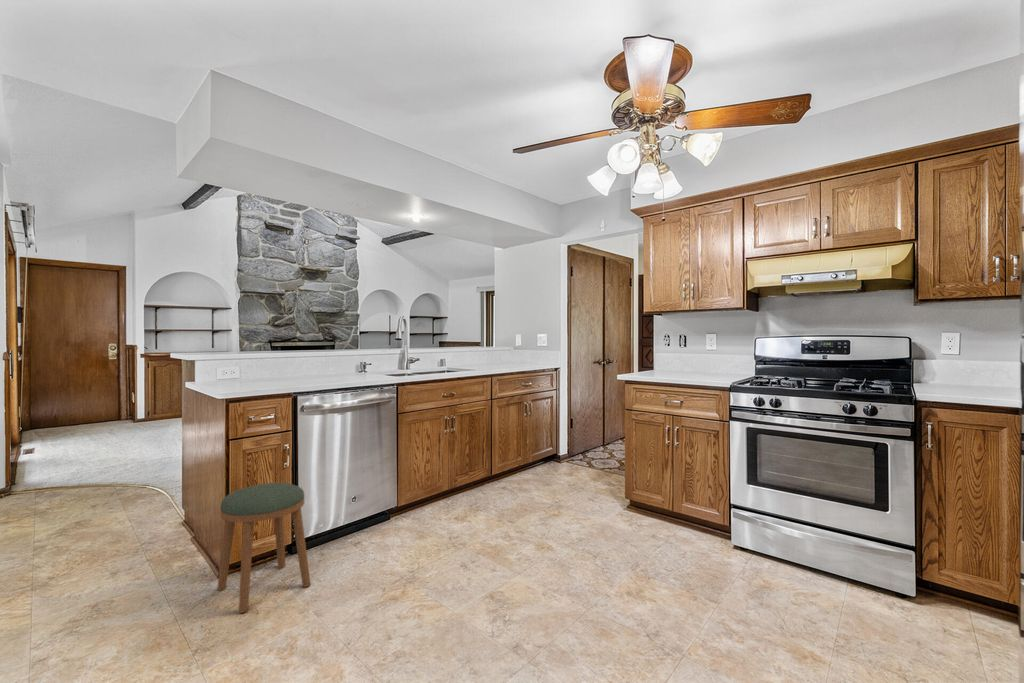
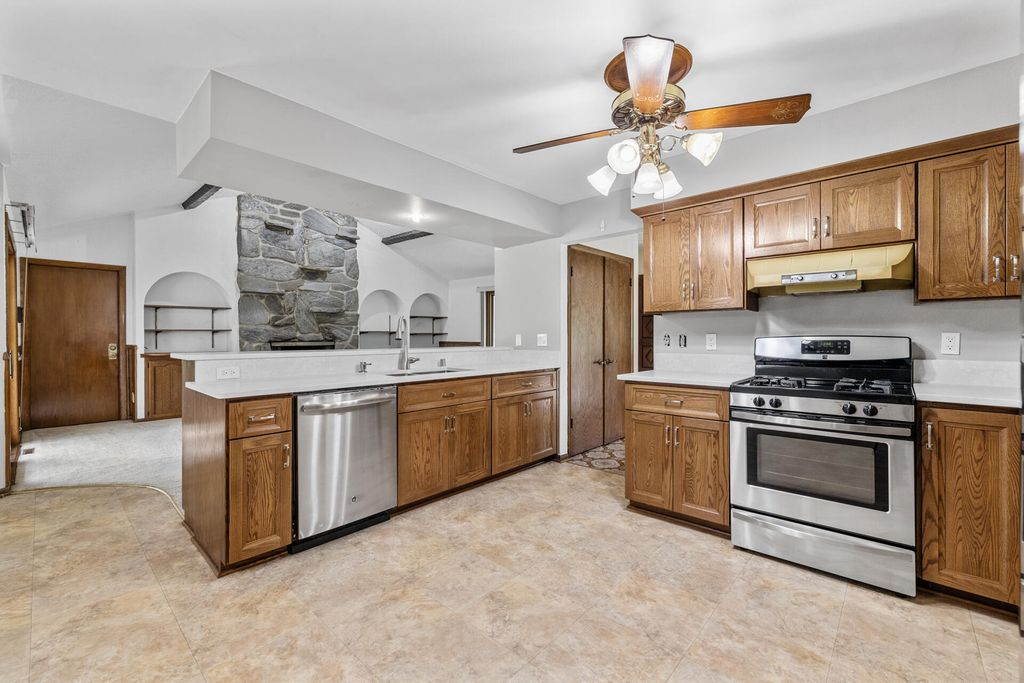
- stool (252, 538)
